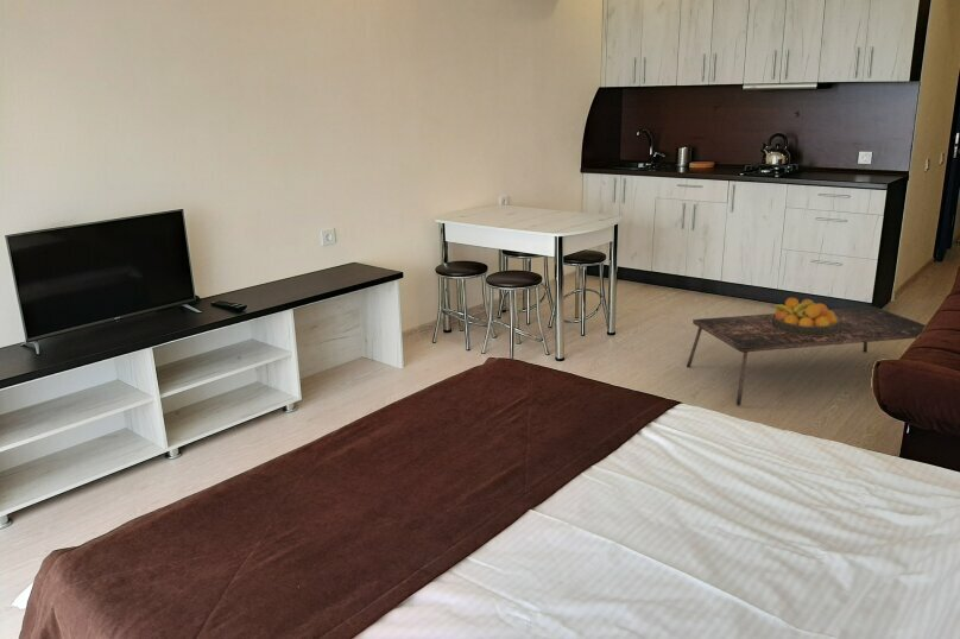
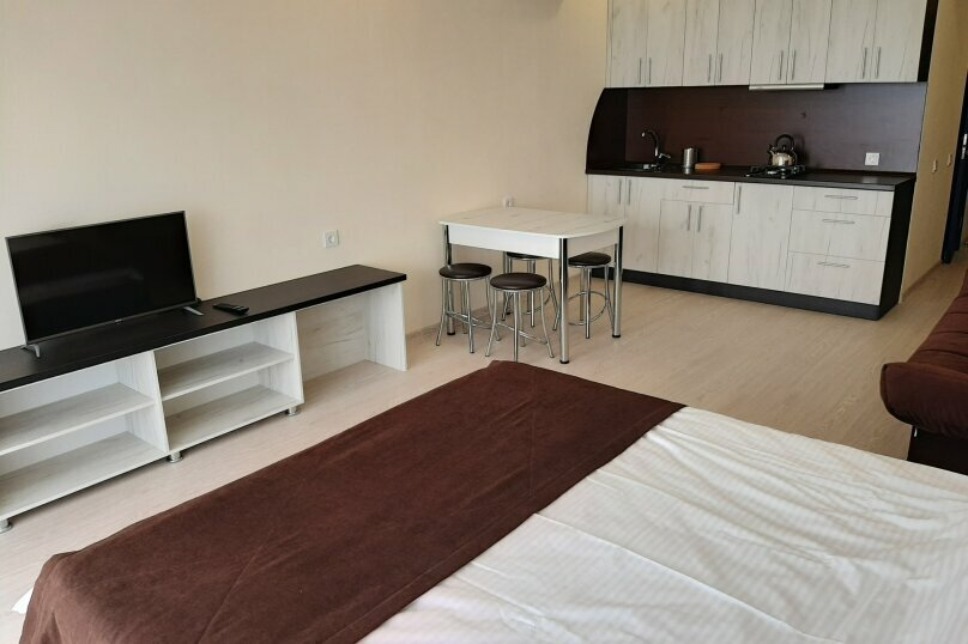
- fruit bowl (806, 314)
- coffee table (809, 346)
